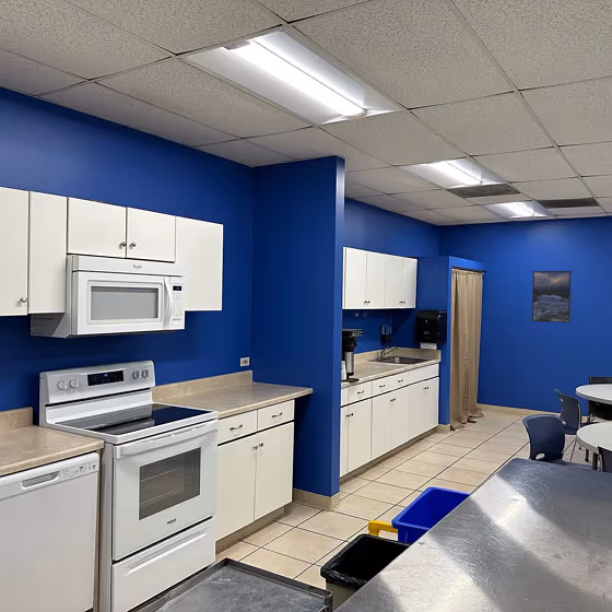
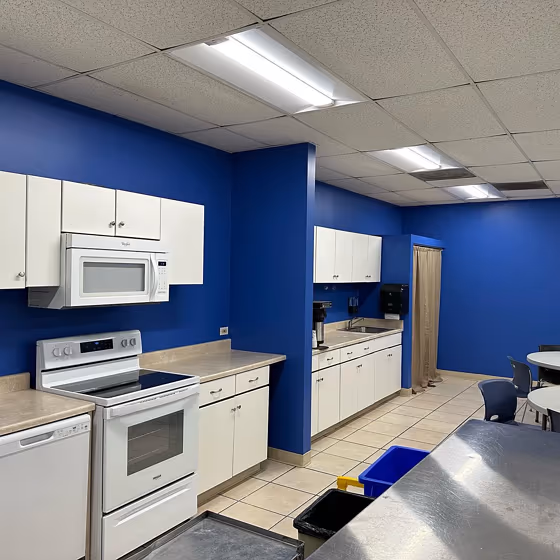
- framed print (551, 296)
